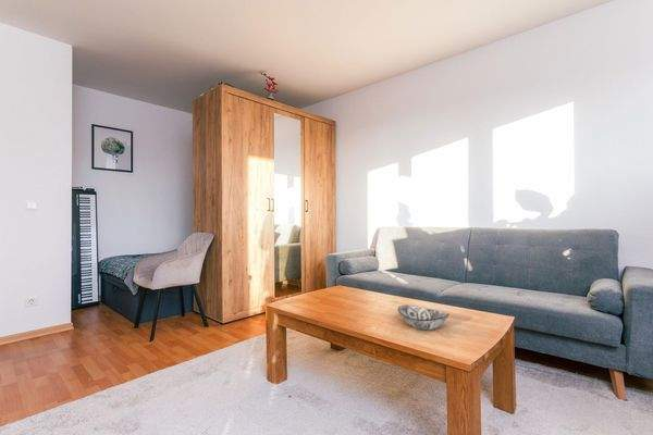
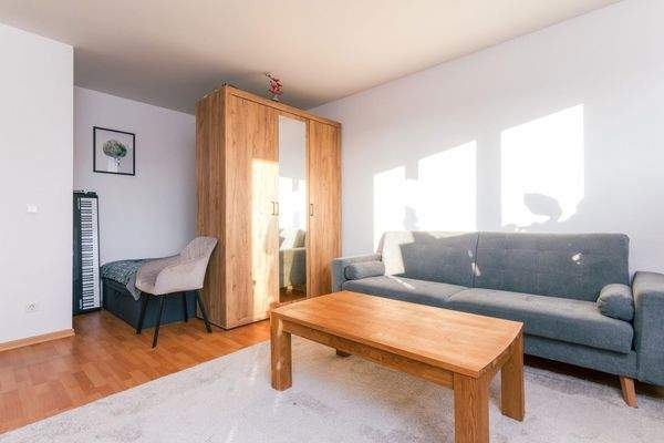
- decorative bowl (422, 319)
